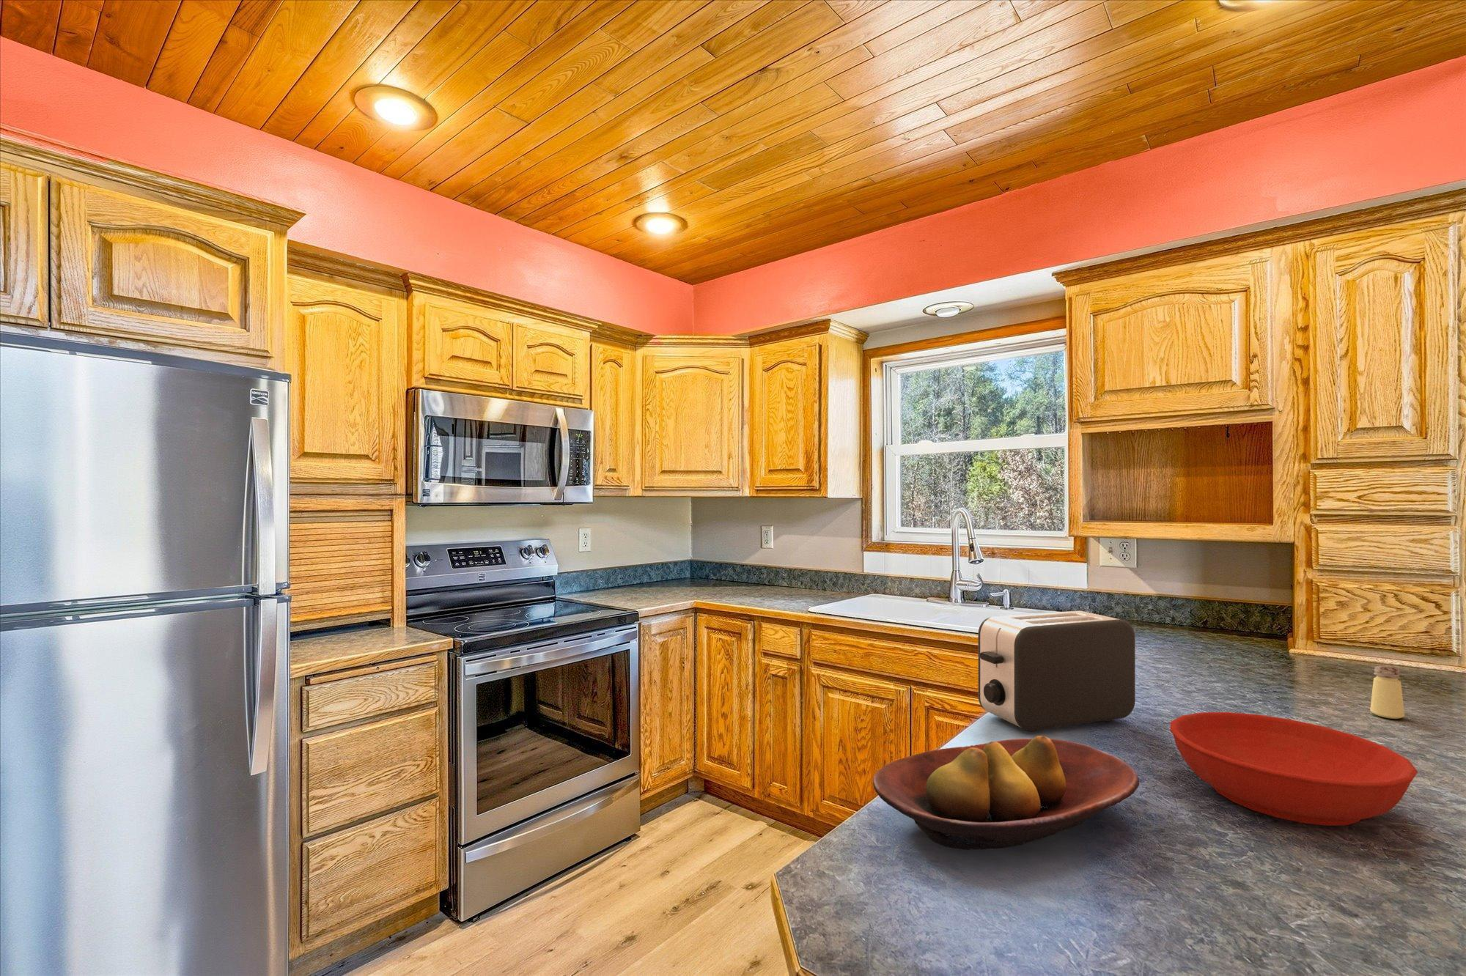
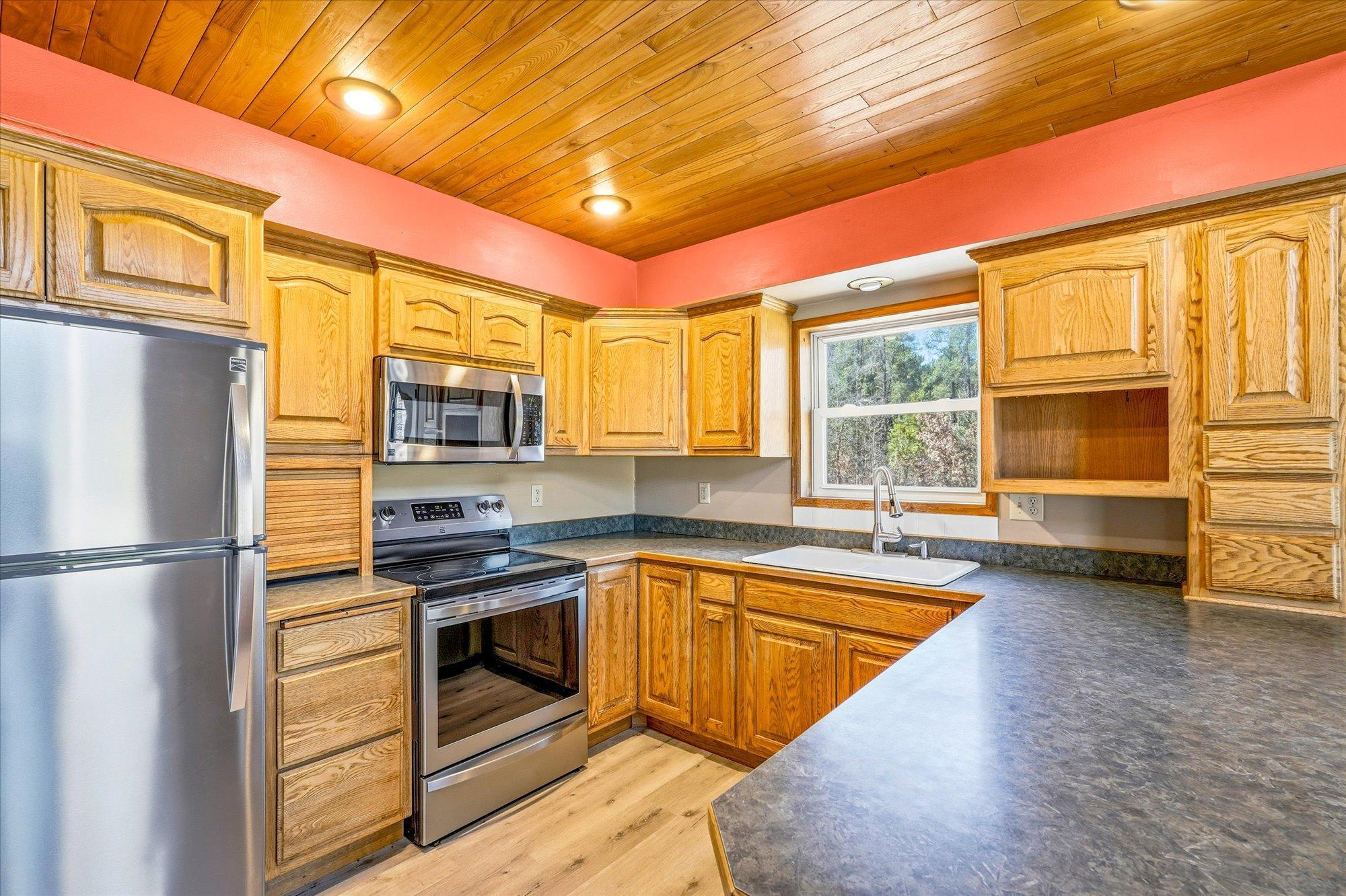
- toaster (1055, 668)
- bowl (1282, 769)
- fruit bowl (1006, 779)
- saltshaker (1386, 691)
